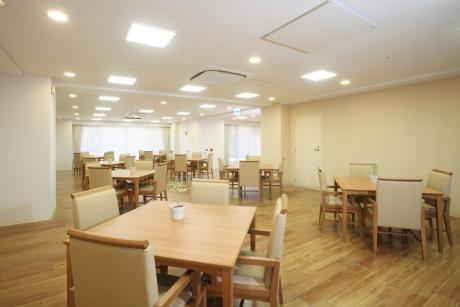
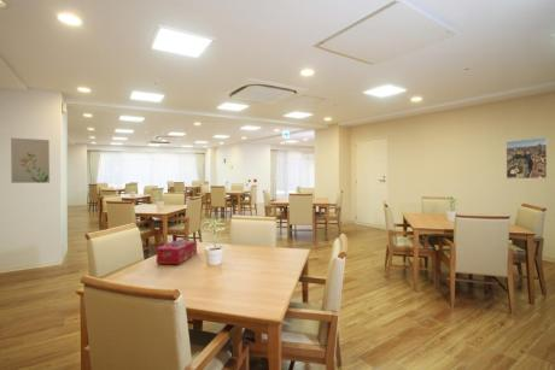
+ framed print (525, 159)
+ tissue box (177, 251)
+ wall art (30, 160)
